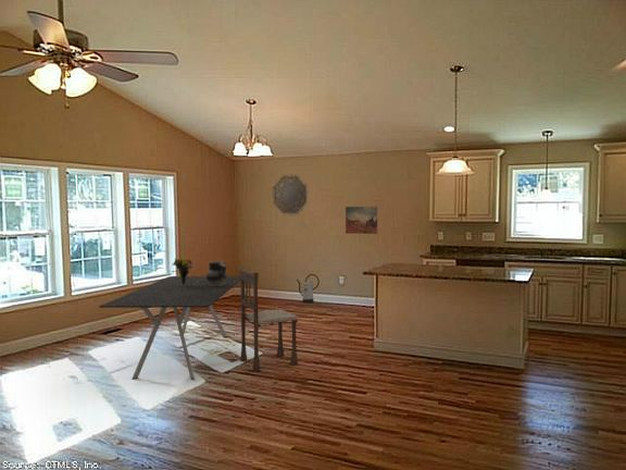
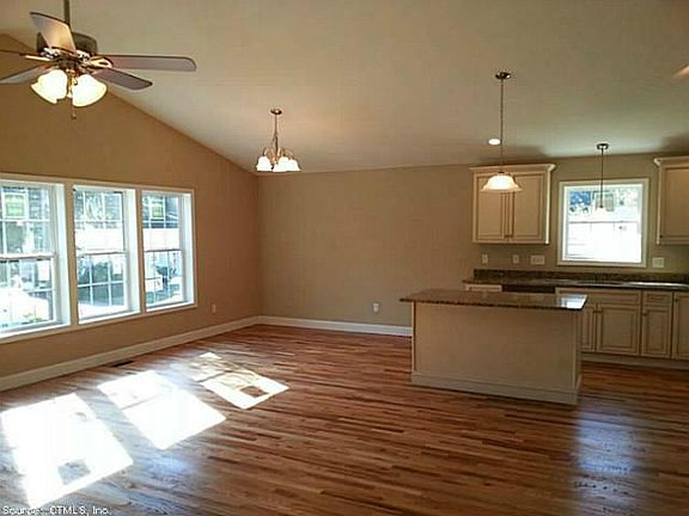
- dining chair (267, 316)
- dining table (185, 321)
- bouquet (183, 271)
- wall art (361, 220)
- watering can (308, 287)
- ceramic jug (217, 273)
- home mirror (290, 195)
